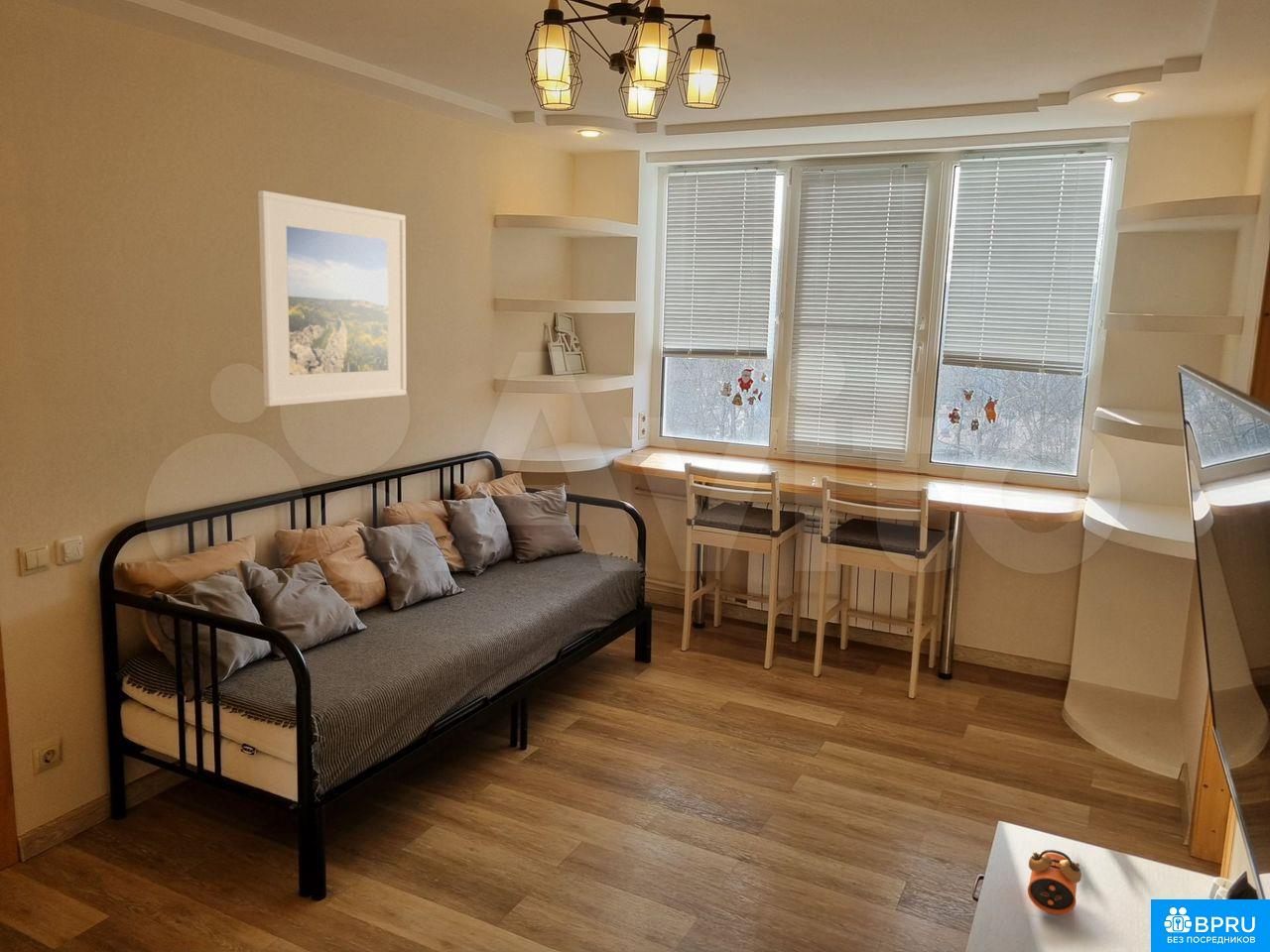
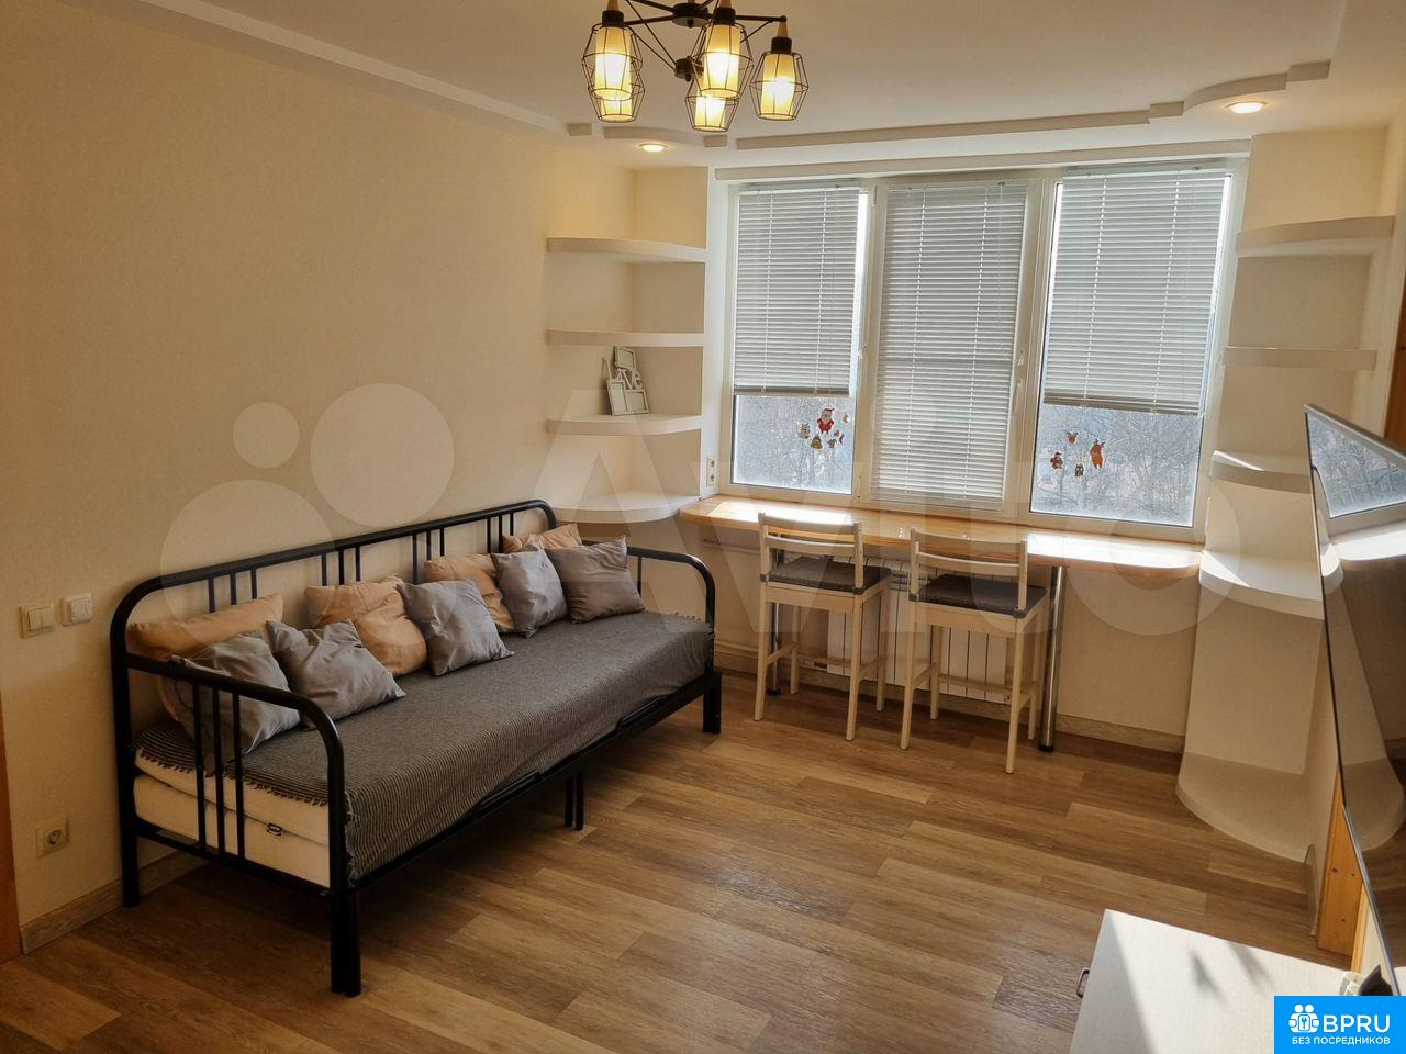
- alarm clock (1054, 876)
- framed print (339, 303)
